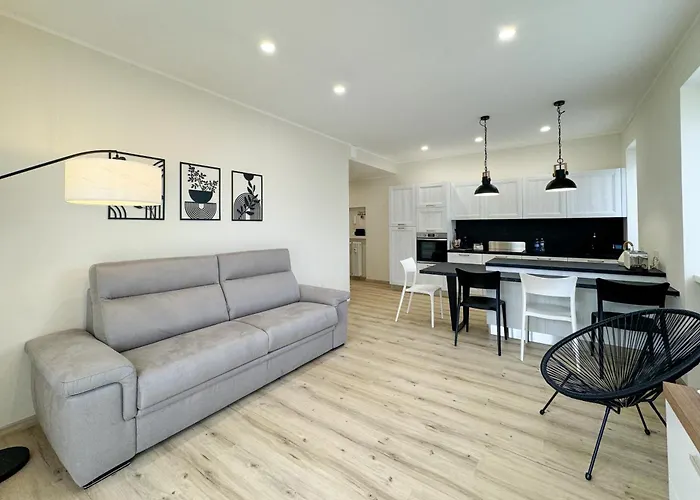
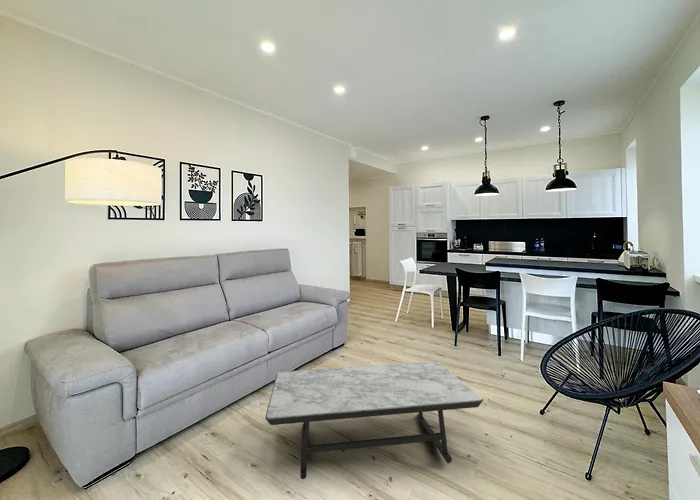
+ coffee table (369, 414)
